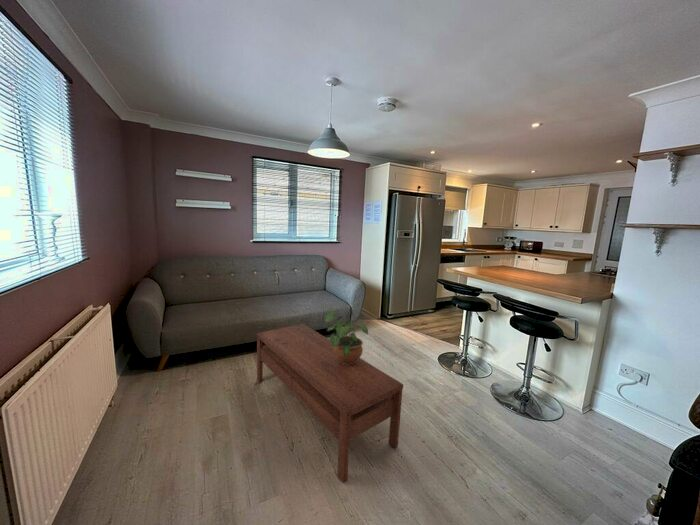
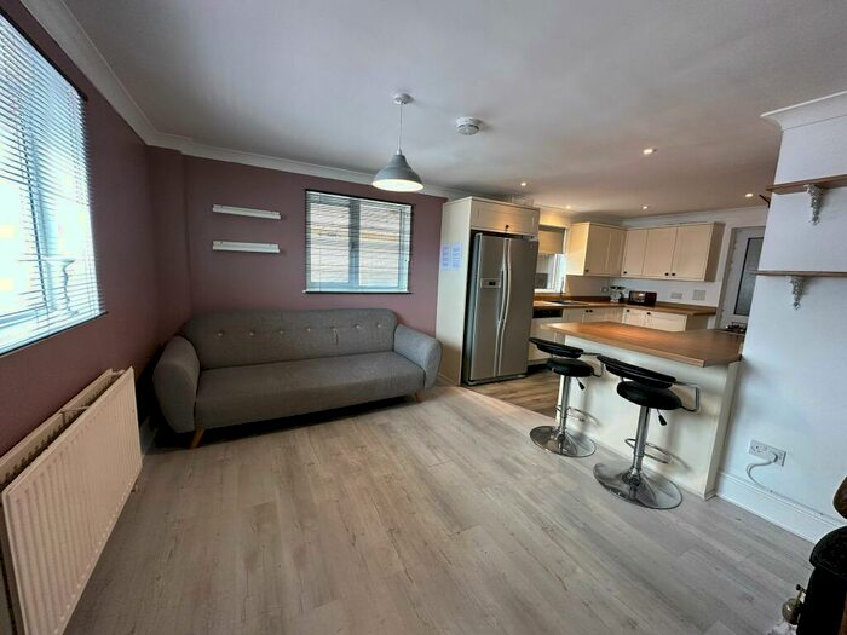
- coffee table (317, 381)
- potted plant (342, 335)
